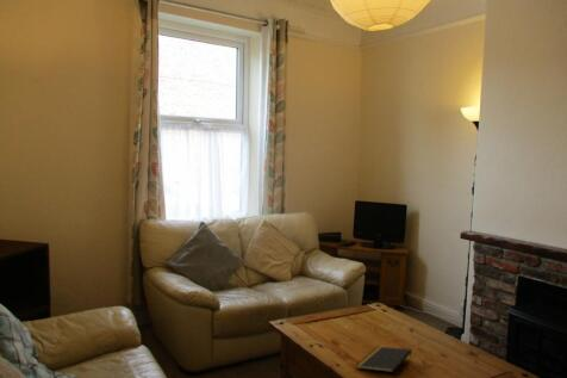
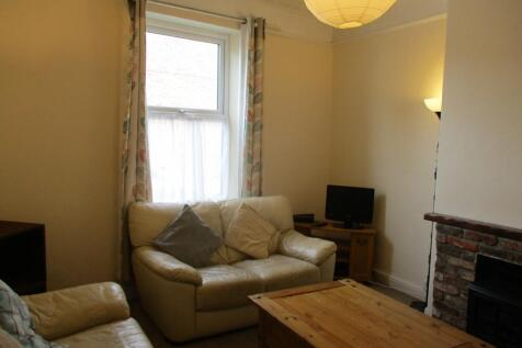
- notepad (384, 358)
